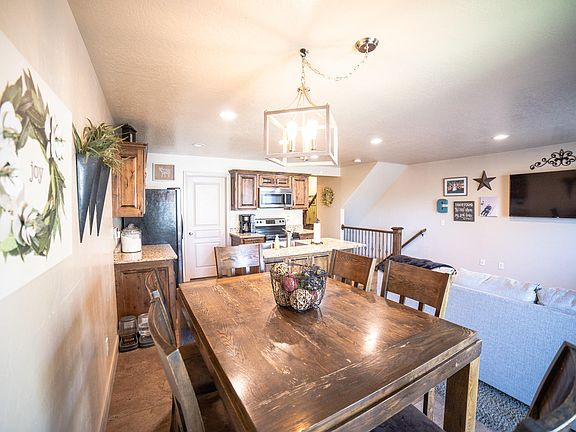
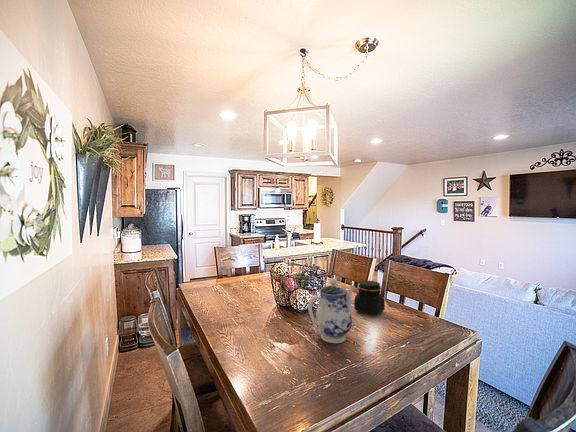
+ teapot (333, 308)
+ jar (369, 297)
